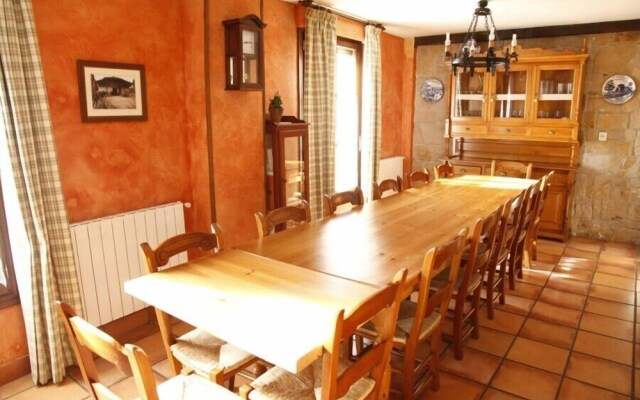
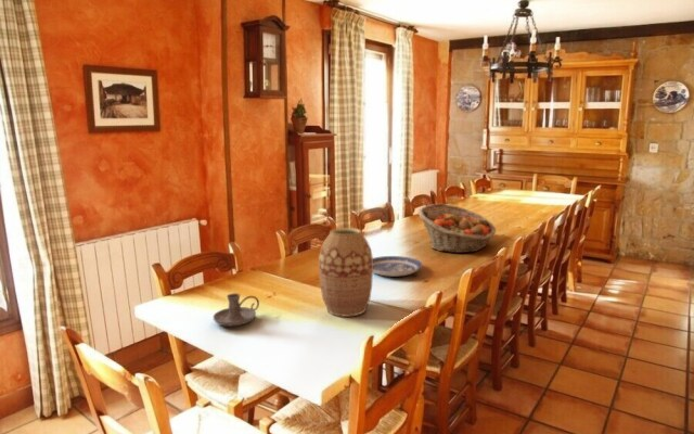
+ plate (393, 267)
+ vase (345, 270)
+ candle holder (237, 307)
+ fruit basket (455, 227)
